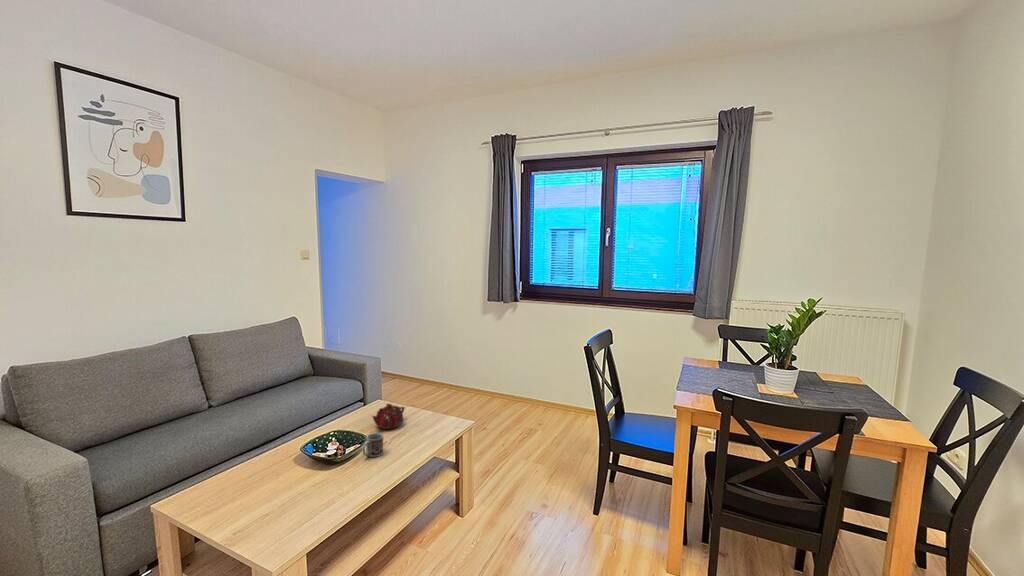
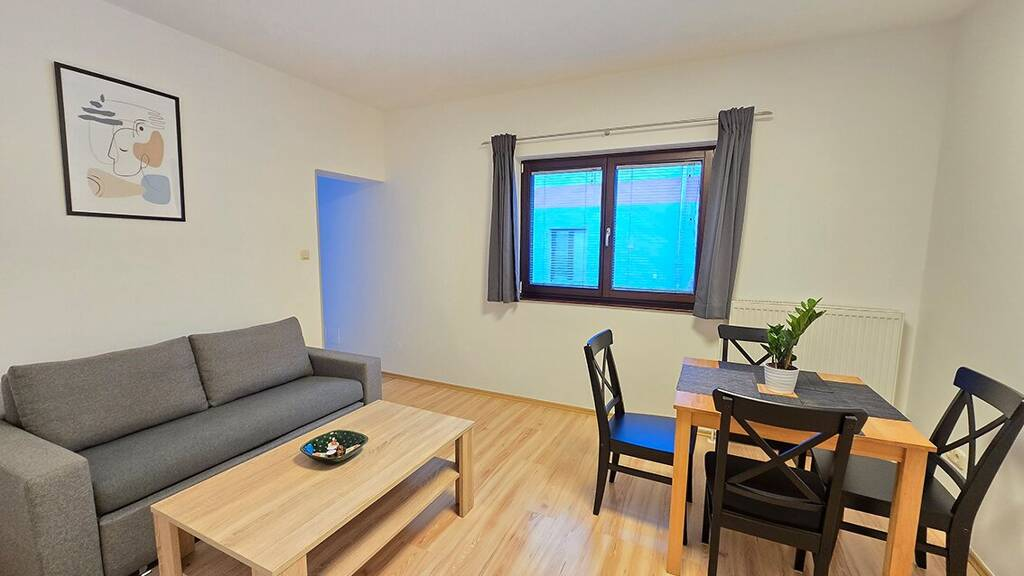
- teapot (388, 414)
- cup (372, 446)
